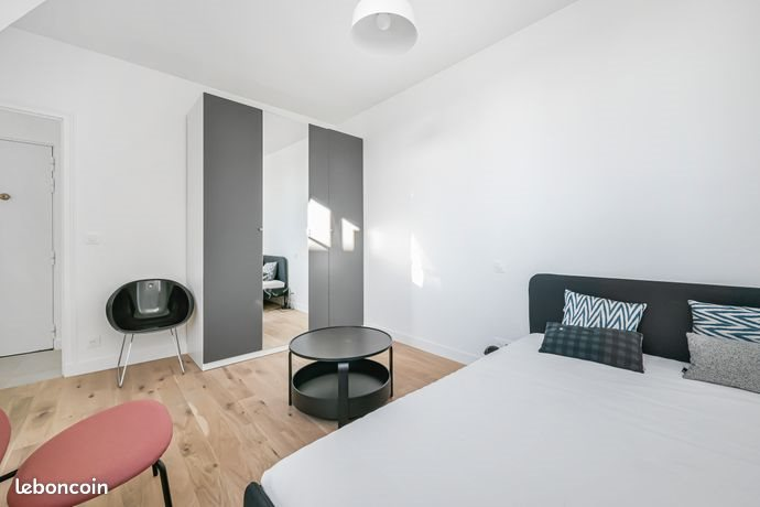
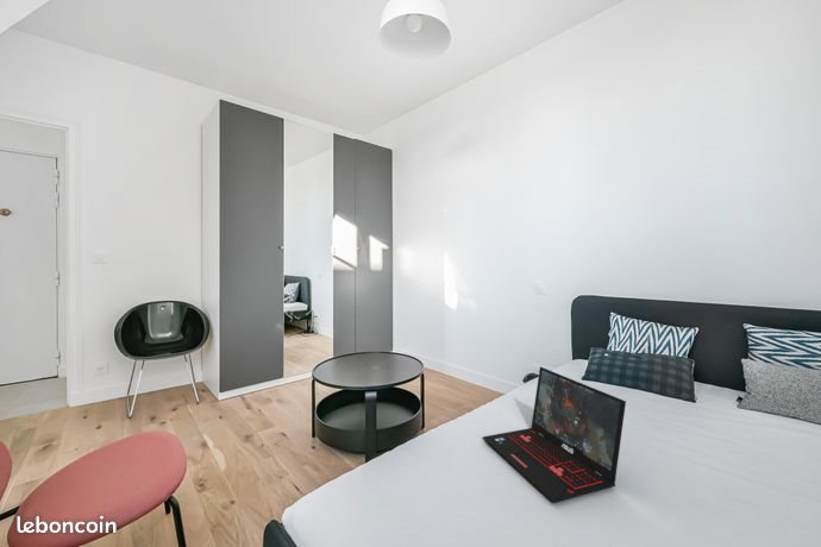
+ laptop (545, 422)
